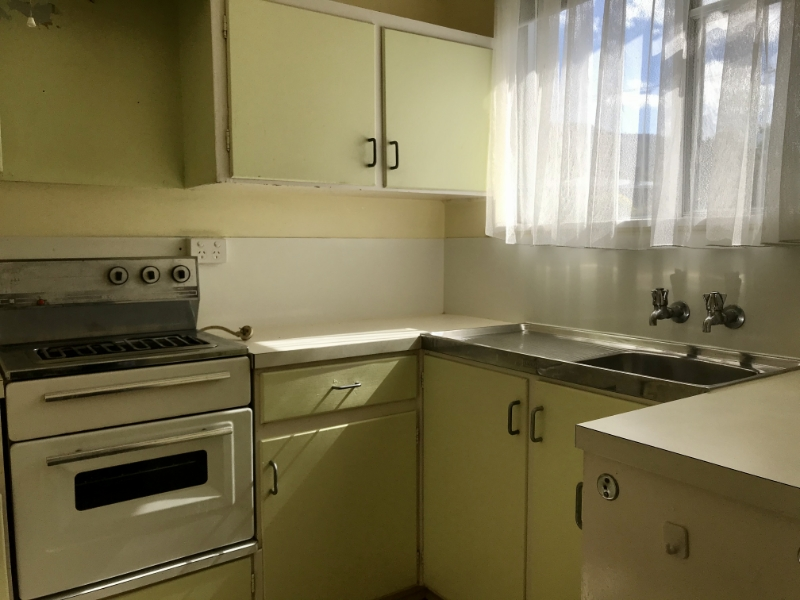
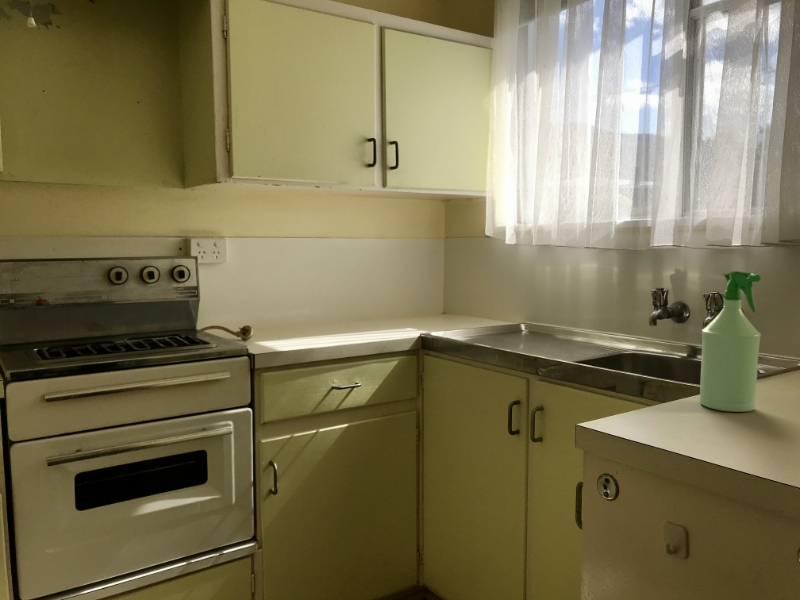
+ spray bottle (730, 339)
